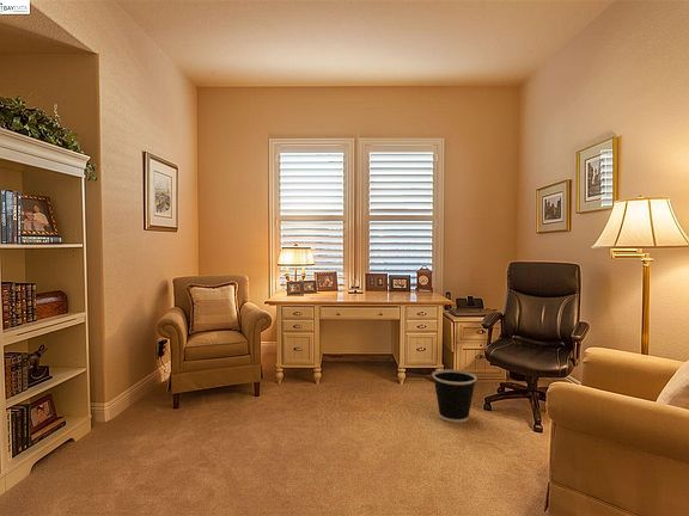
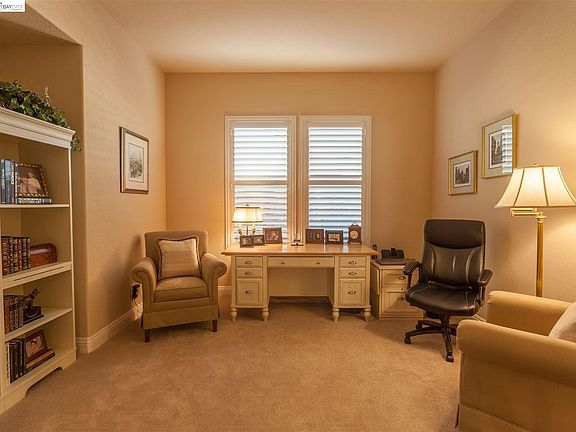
- wastebasket (453, 395)
